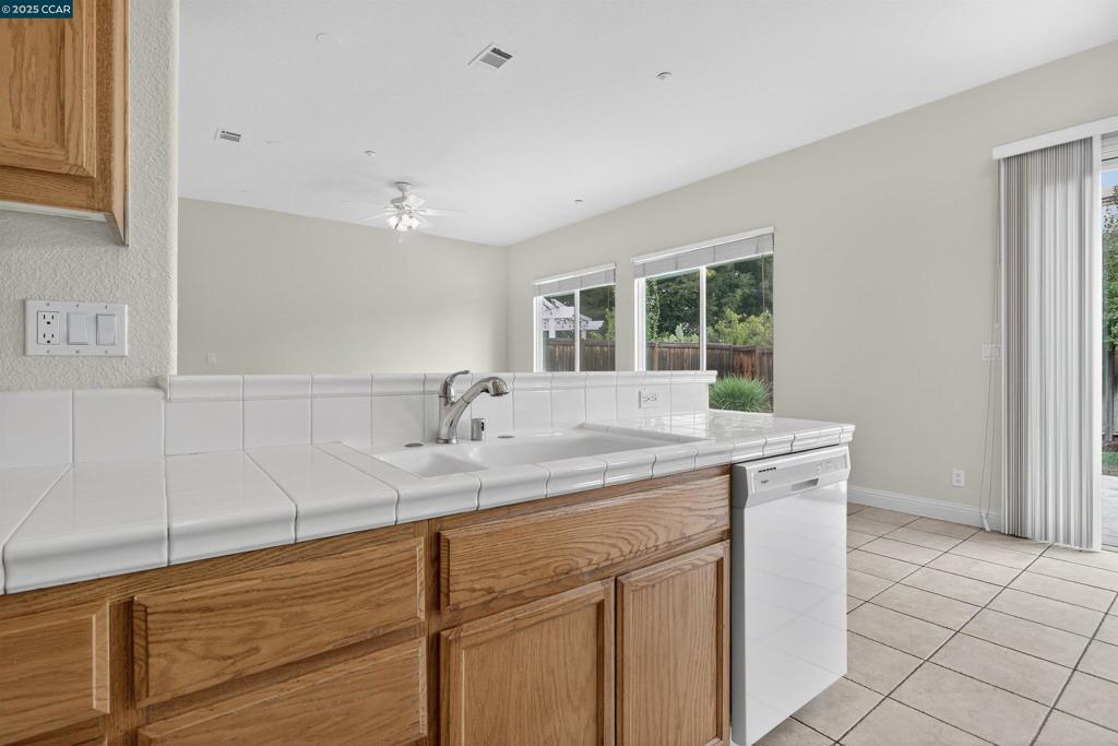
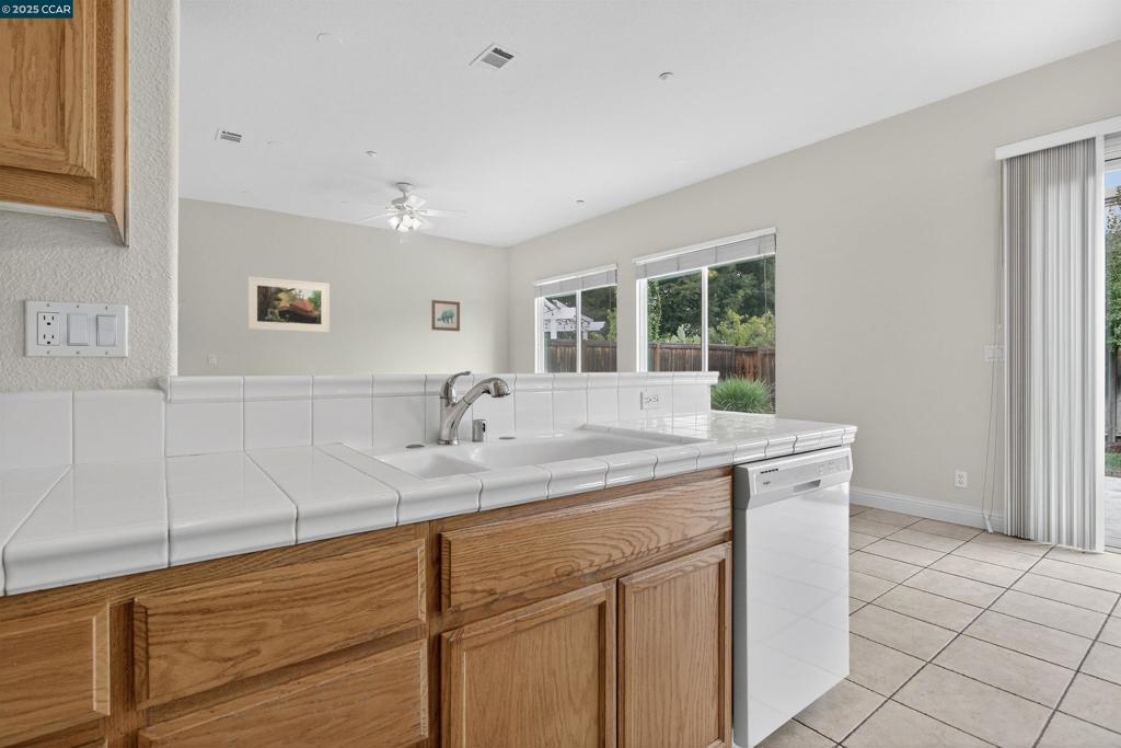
+ wall art (446, 315)
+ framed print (290, 306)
